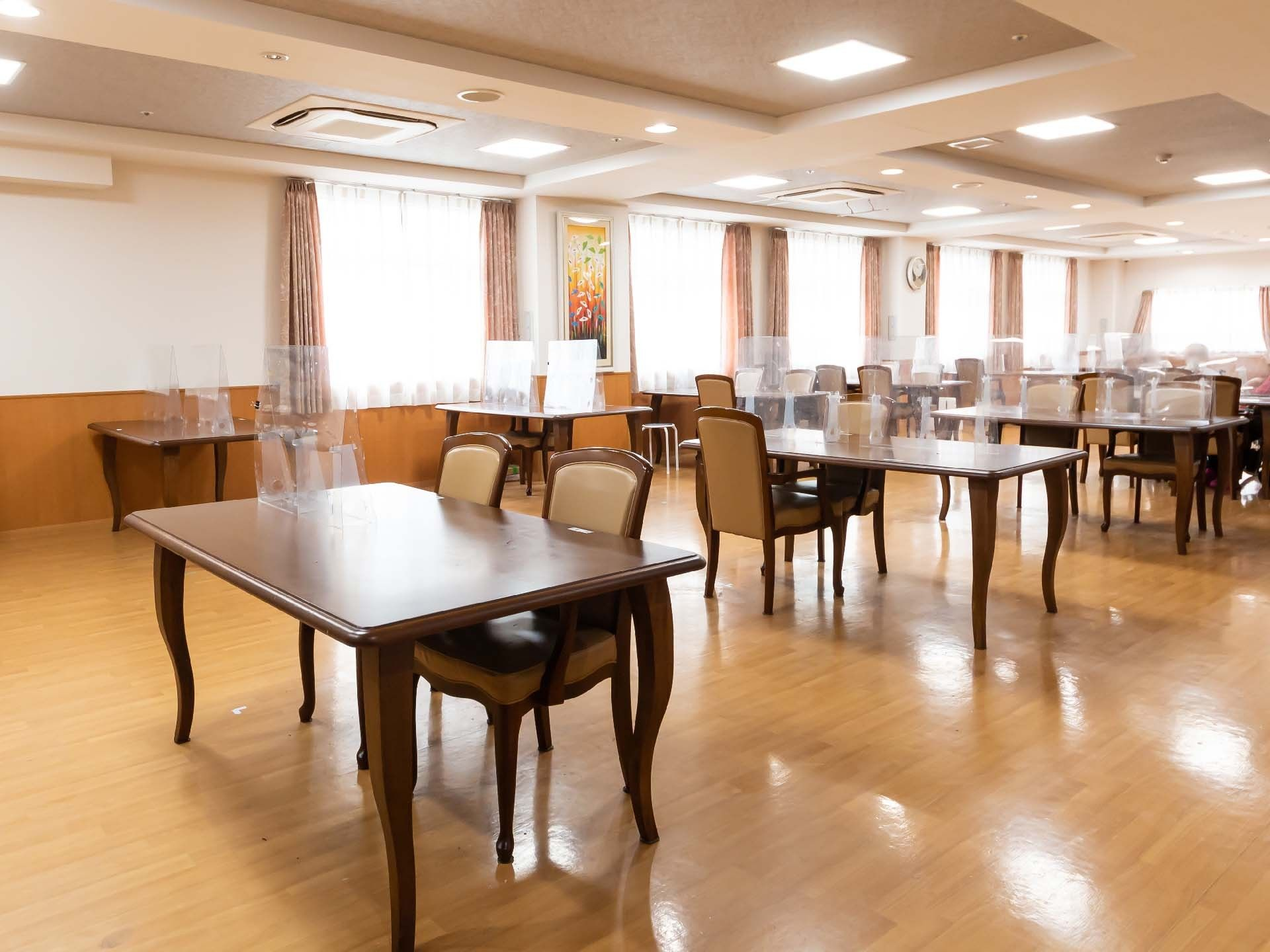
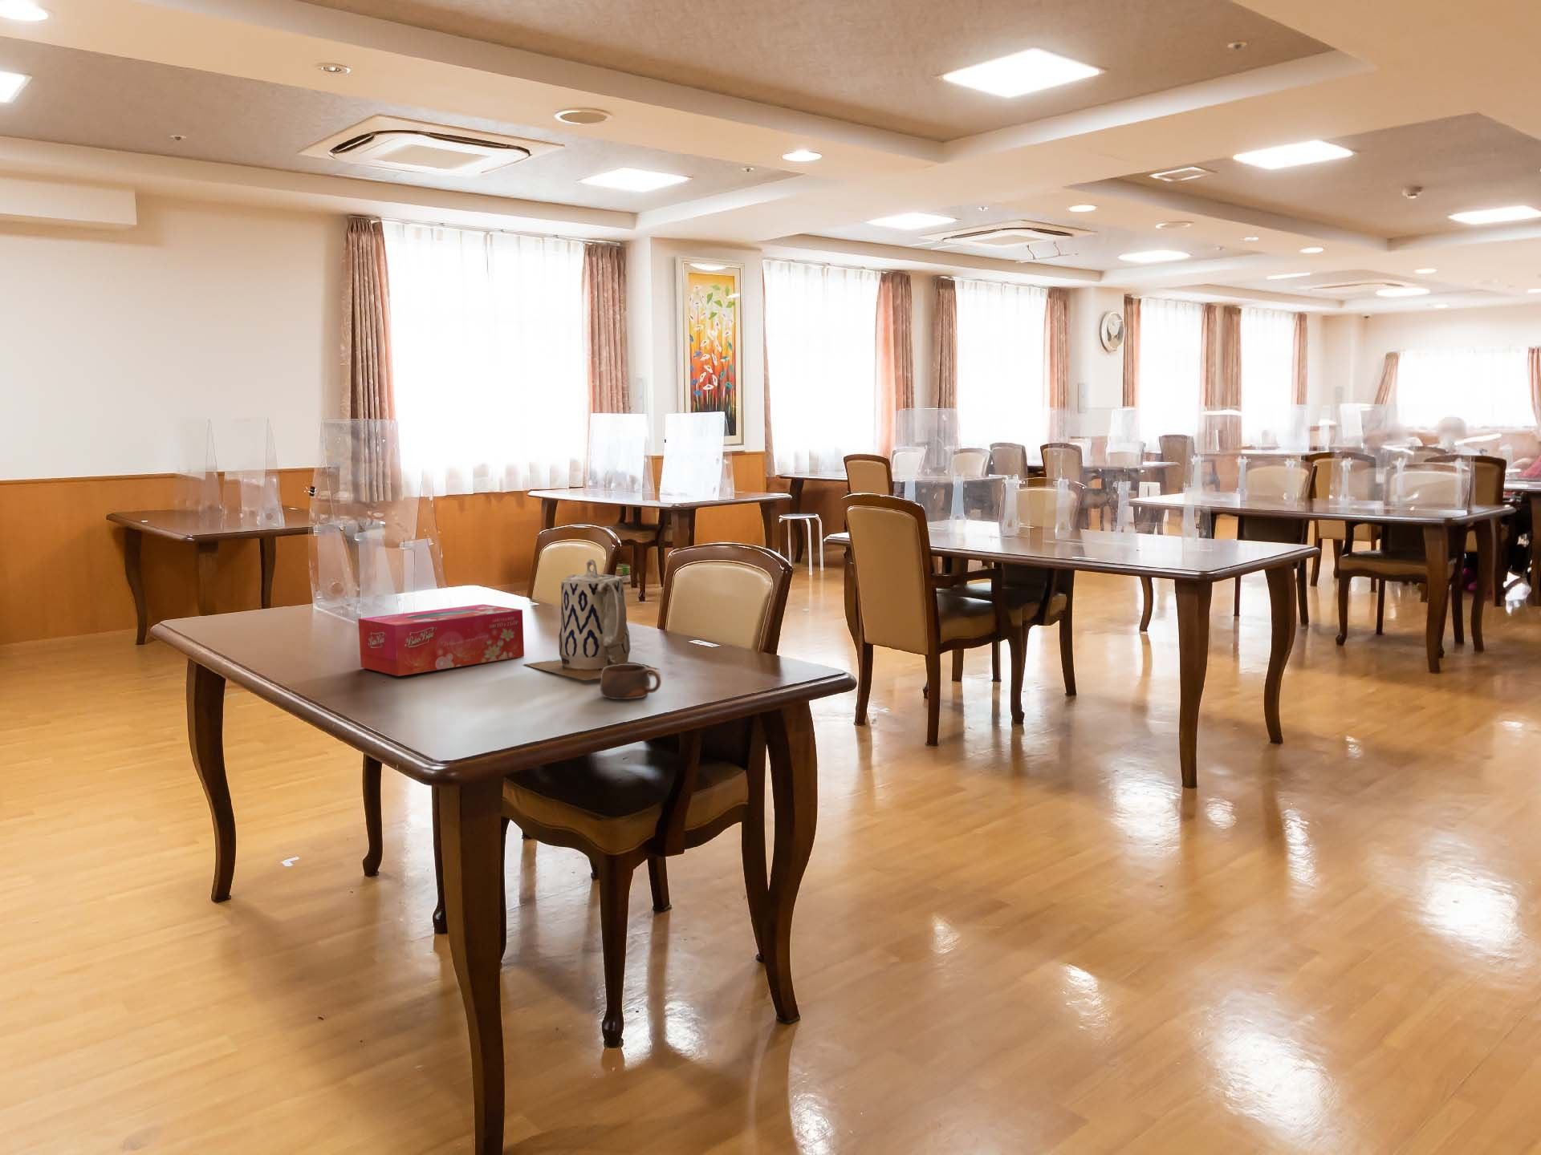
+ teapot (590, 614)
+ tissue box (443, 638)
+ cup (630, 682)
